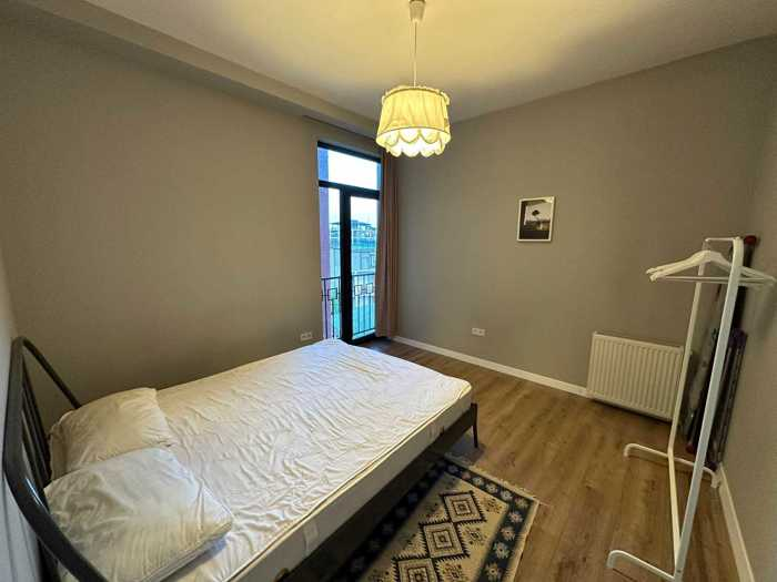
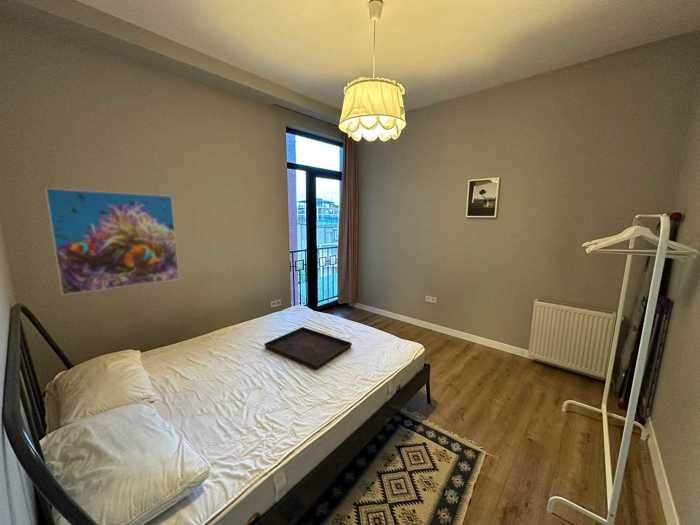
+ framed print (122, 240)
+ serving tray (308, 345)
